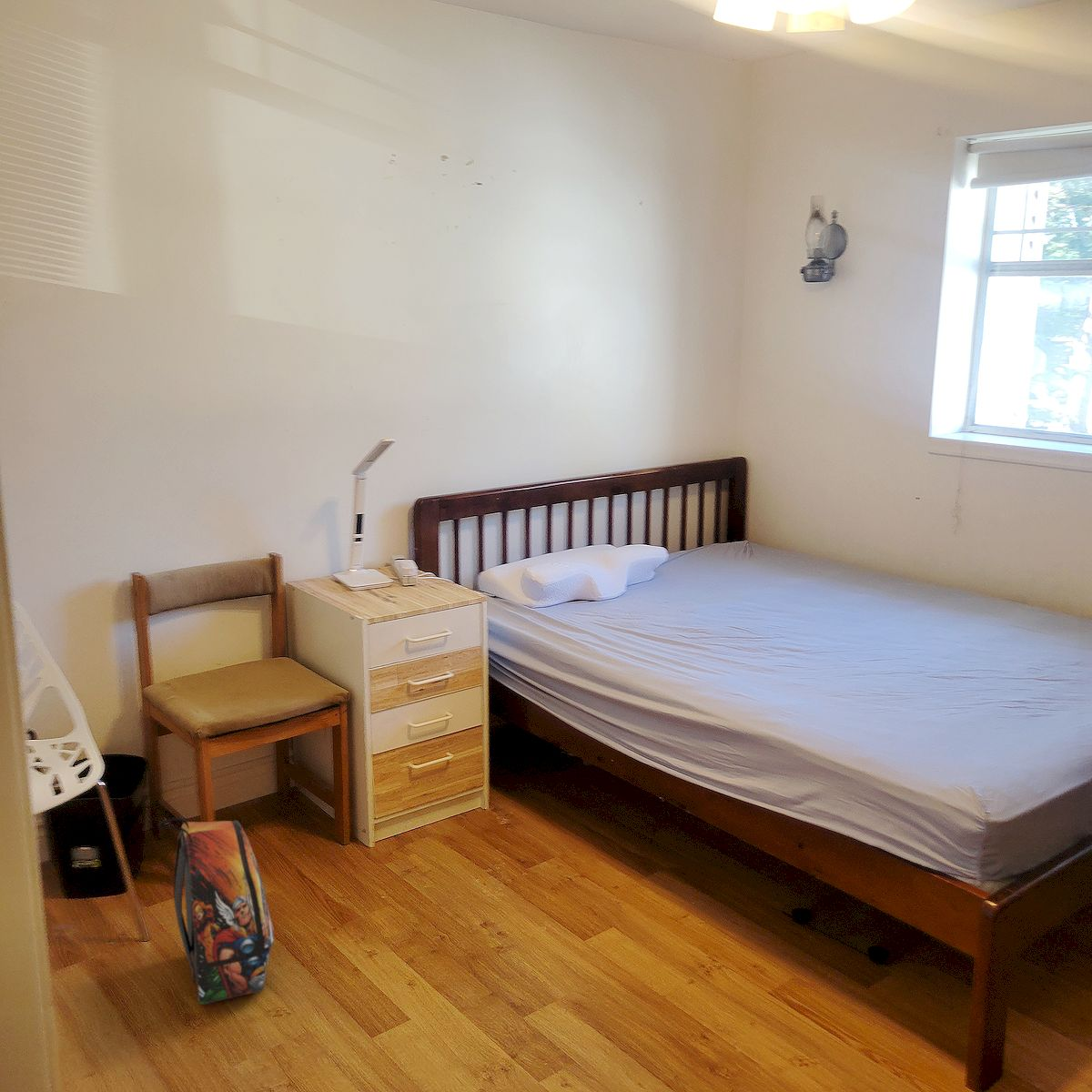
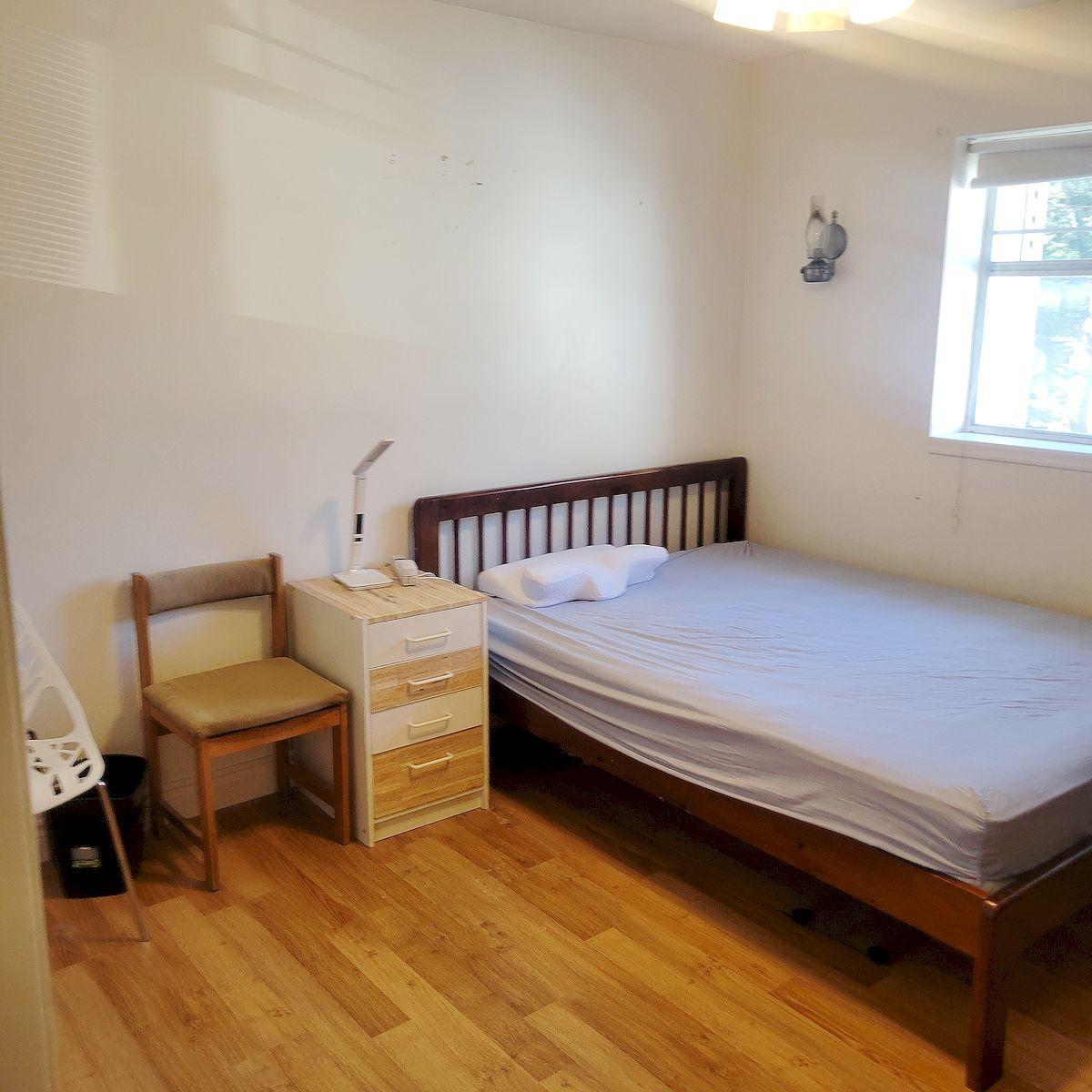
- backpack (217, 896)
